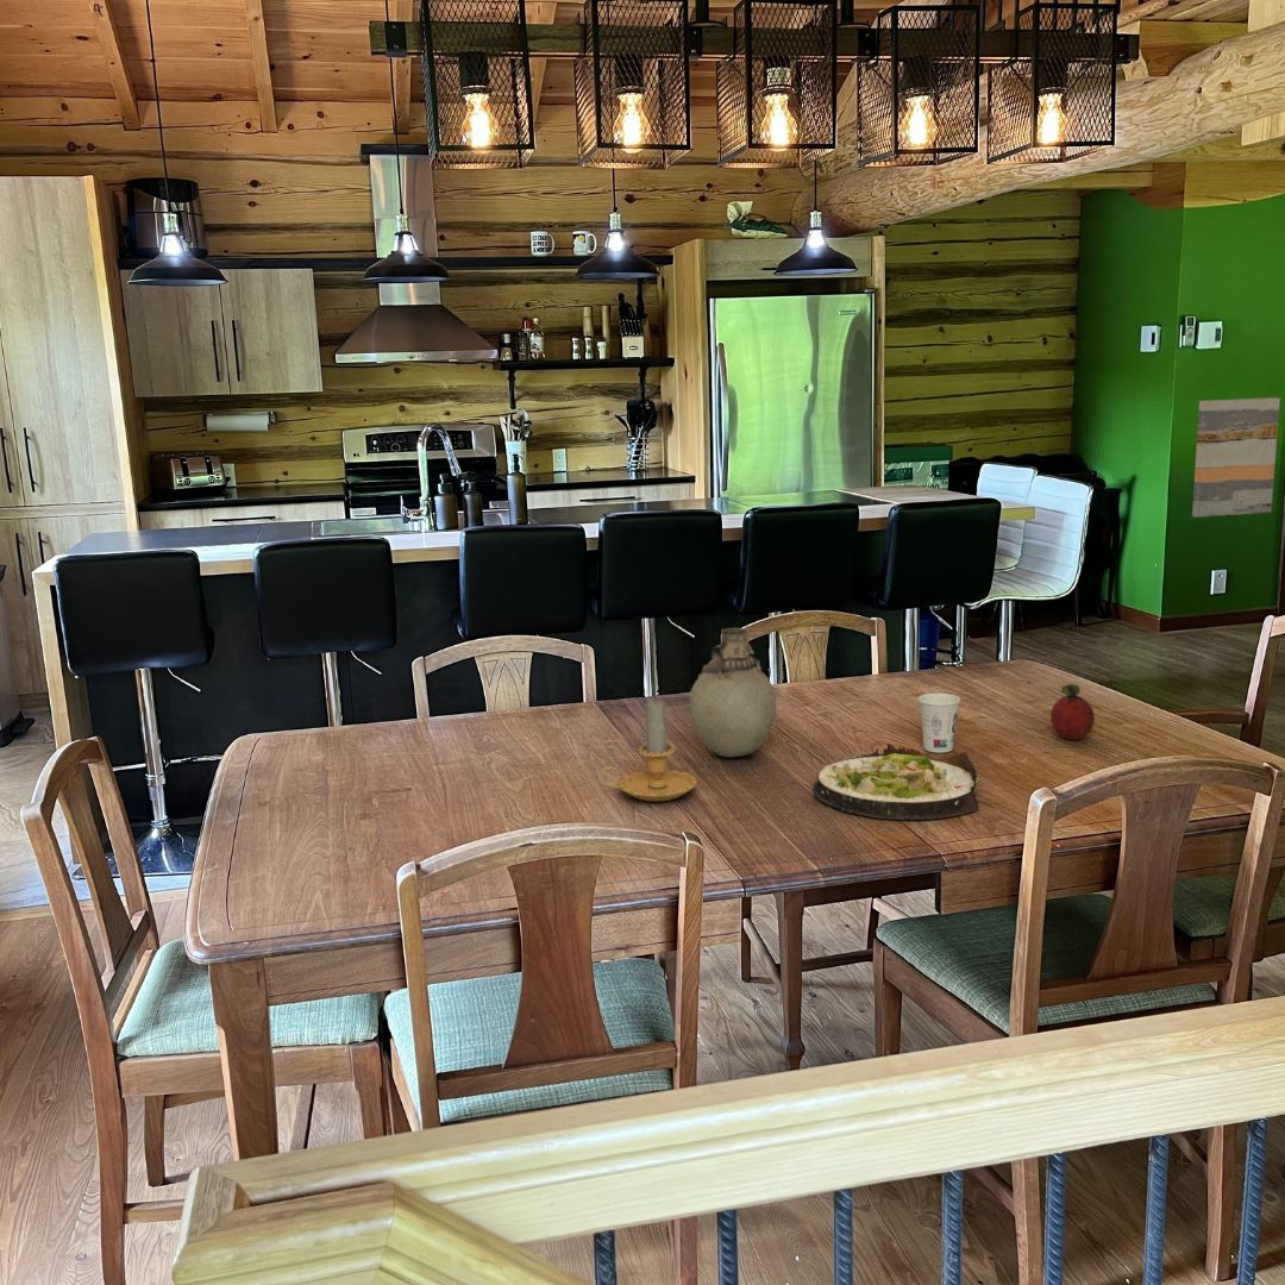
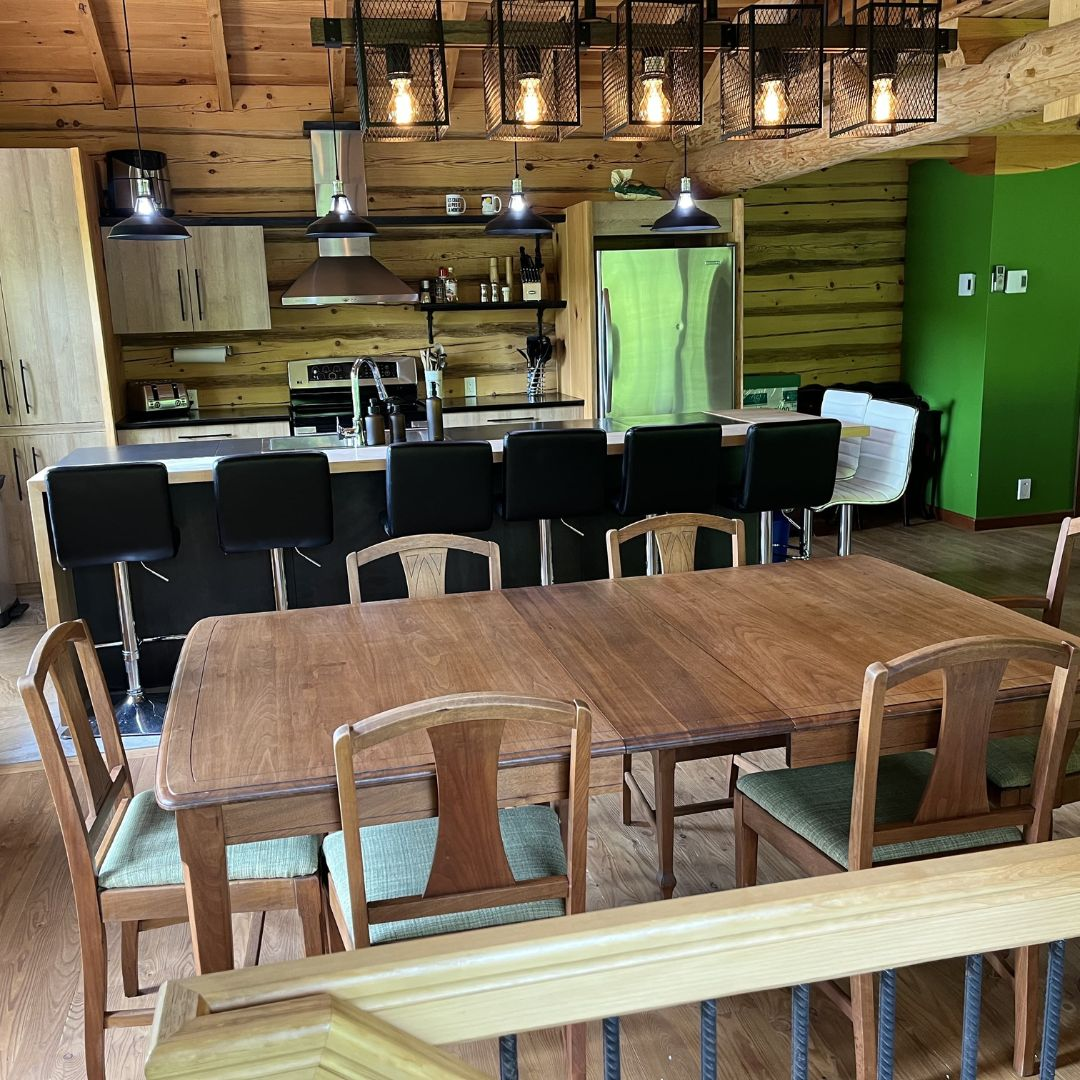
- fruit (1072, 712)
- vase (732, 691)
- cup (938, 723)
- candle (647, 746)
- wall art (1235, 457)
- salad plate (892, 777)
